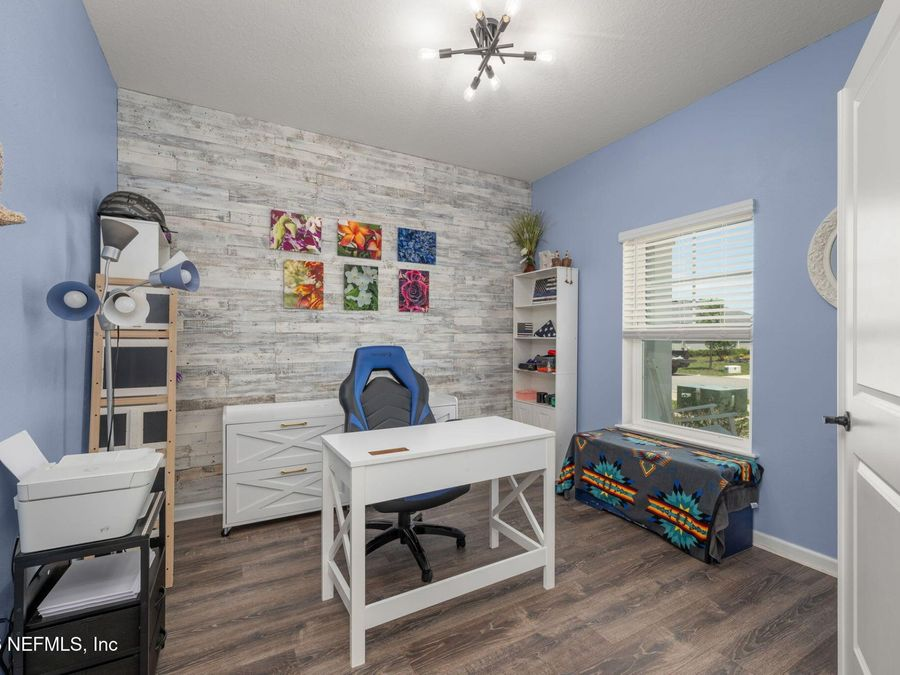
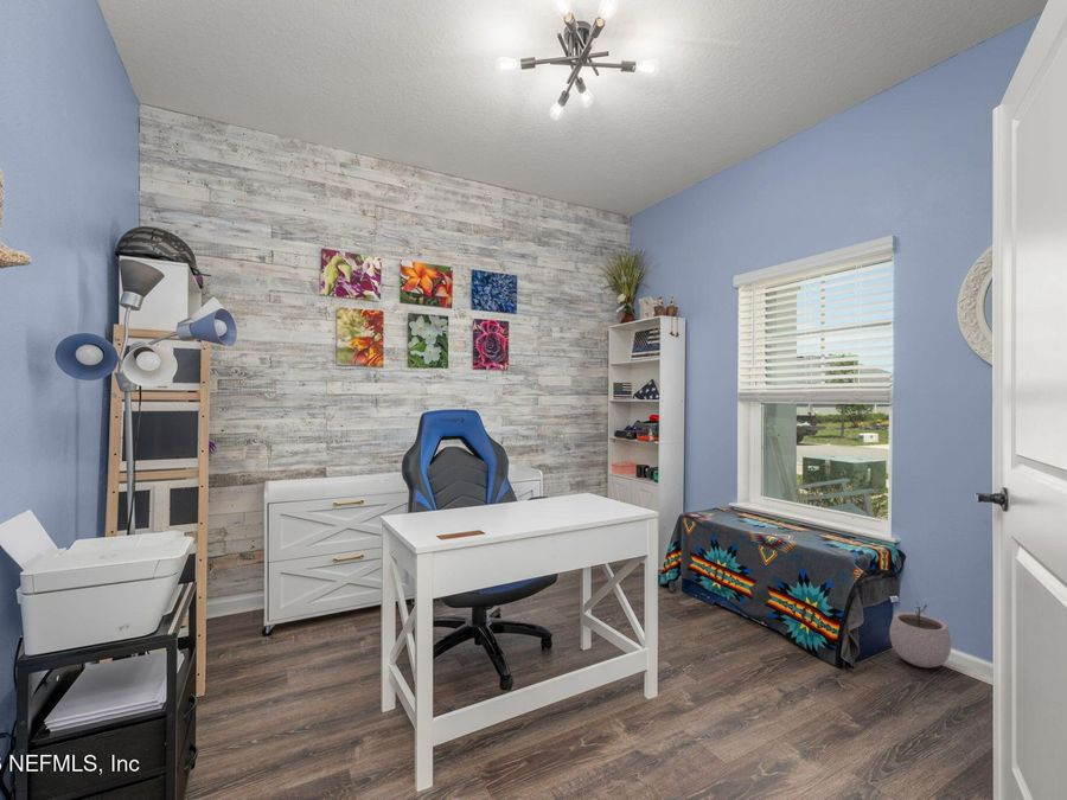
+ plant pot (919, 632)
